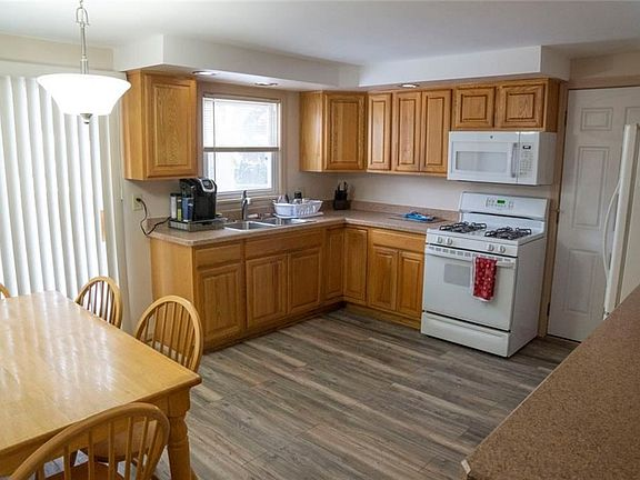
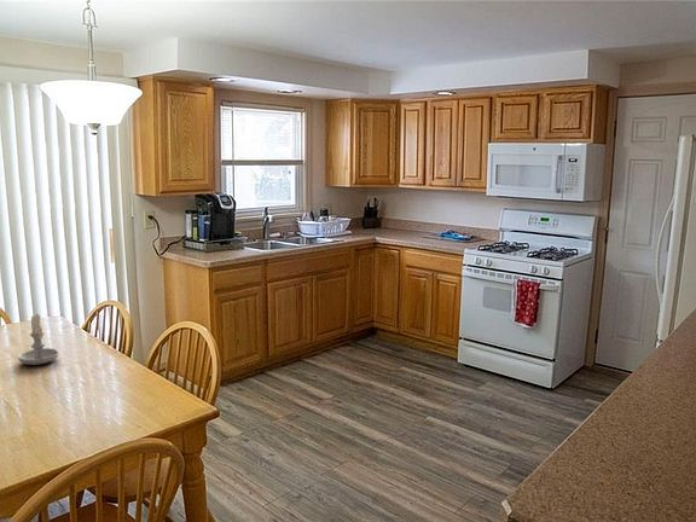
+ candle (36, 336)
